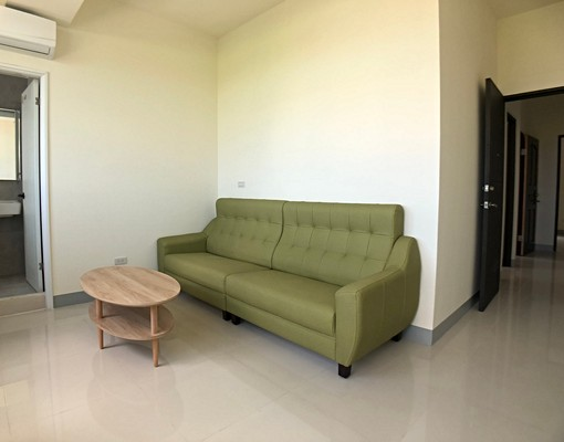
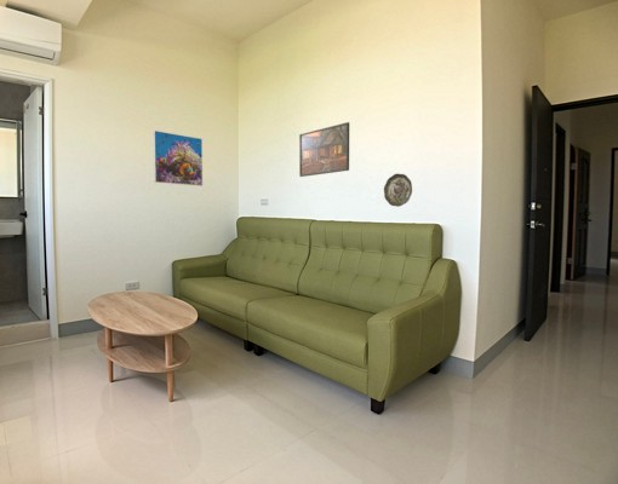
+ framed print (322, 151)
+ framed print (178, 159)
+ decorative plate (397, 190)
